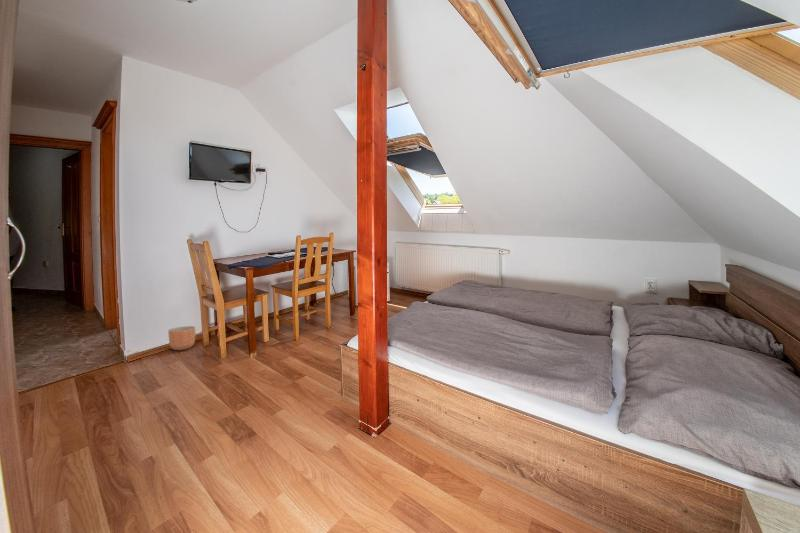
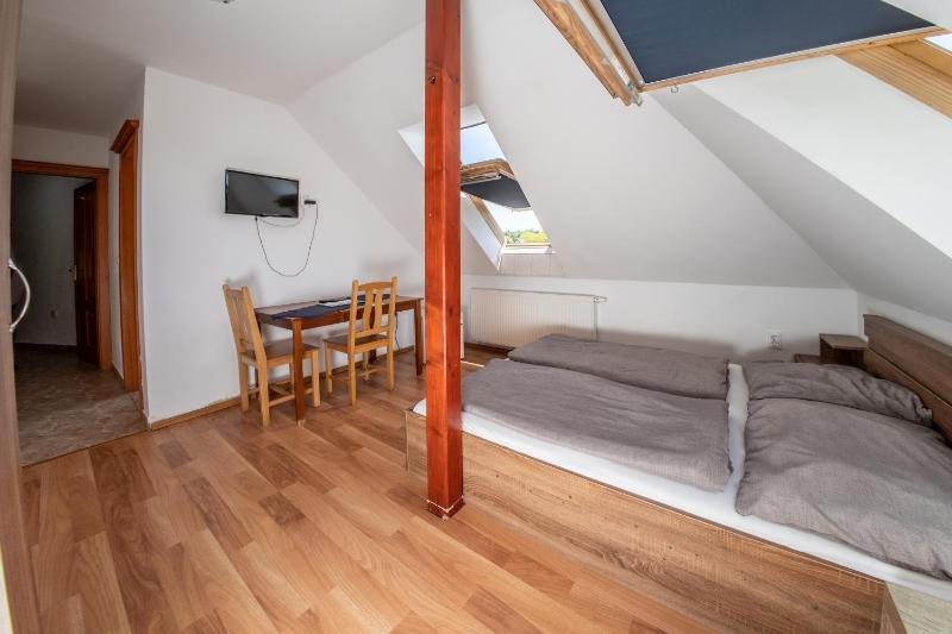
- planter (182, 338)
